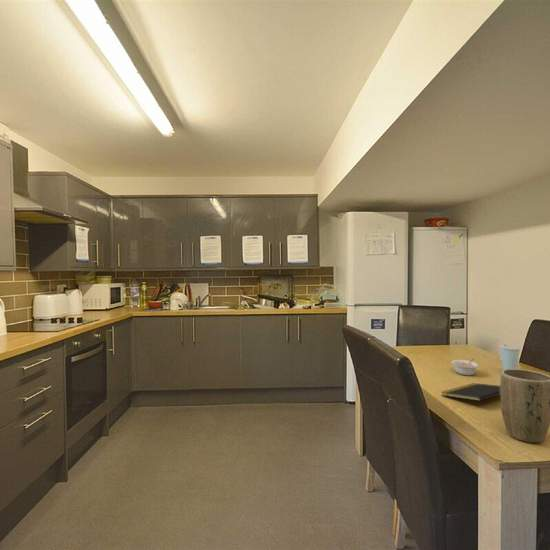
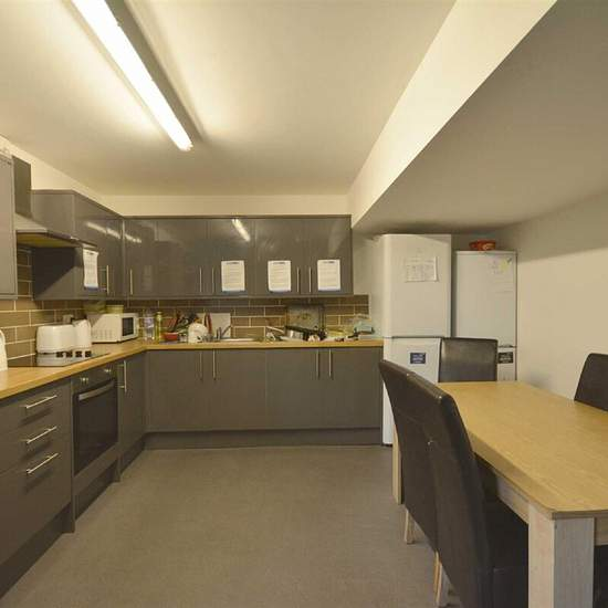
- cup (509, 359)
- notepad (476, 391)
- plant pot (525, 405)
- legume (464, 366)
